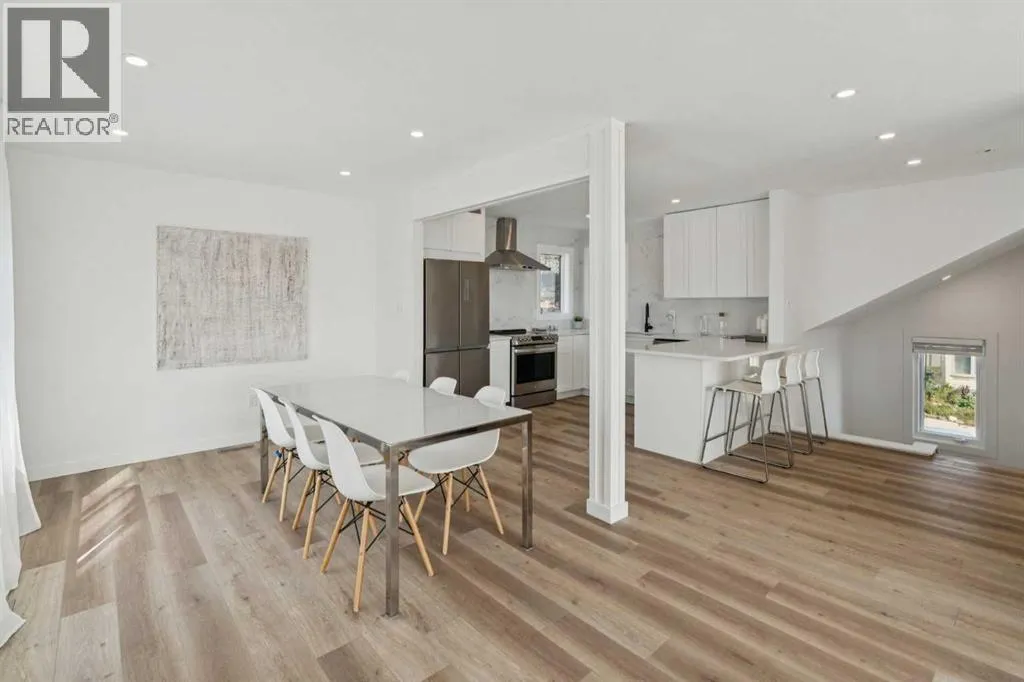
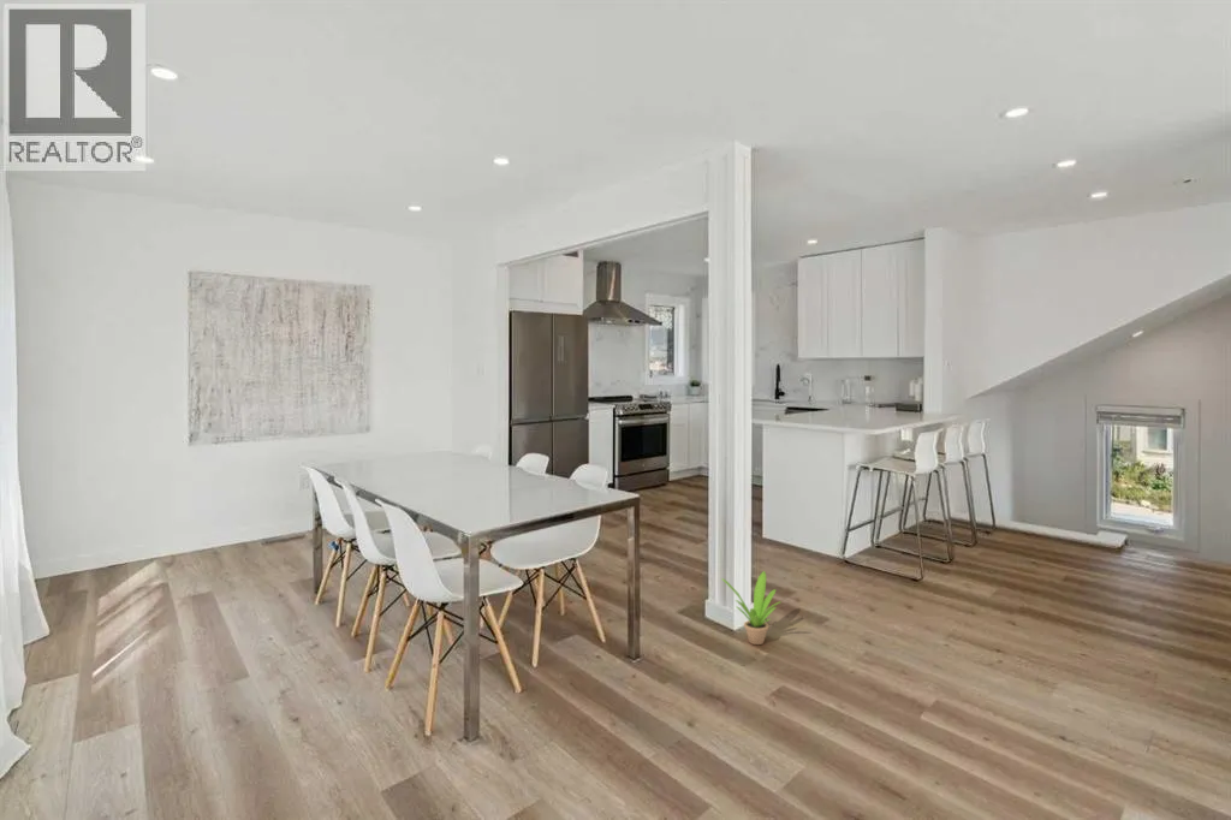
+ potted plant (757, 611)
